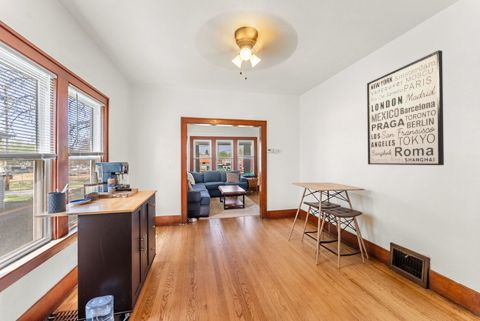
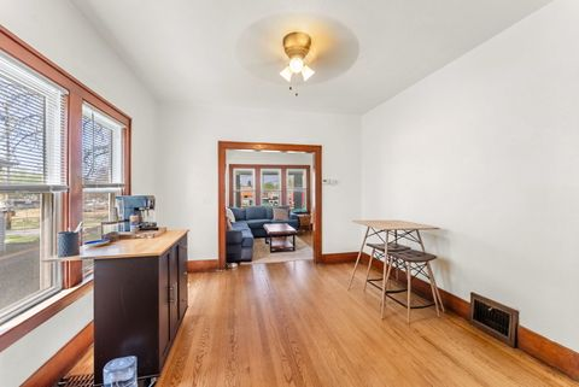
- wall art (398, 117)
